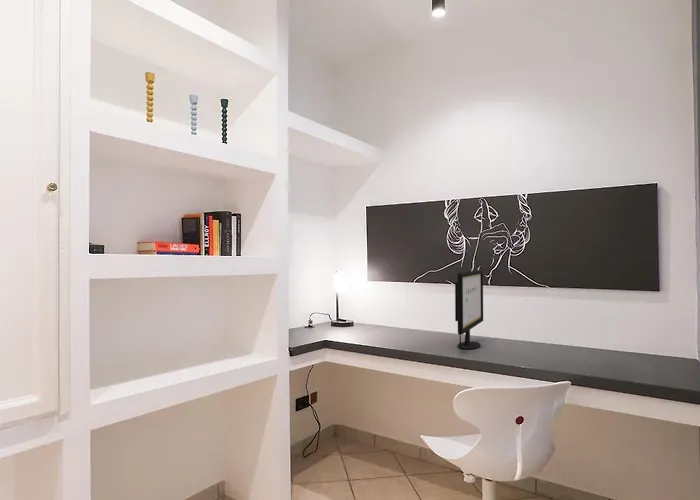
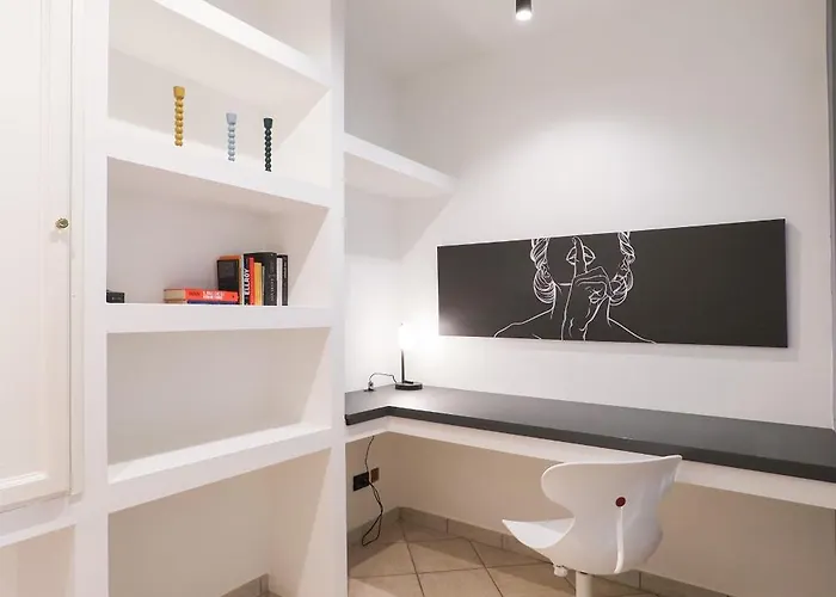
- computer monitor (471, 308)
